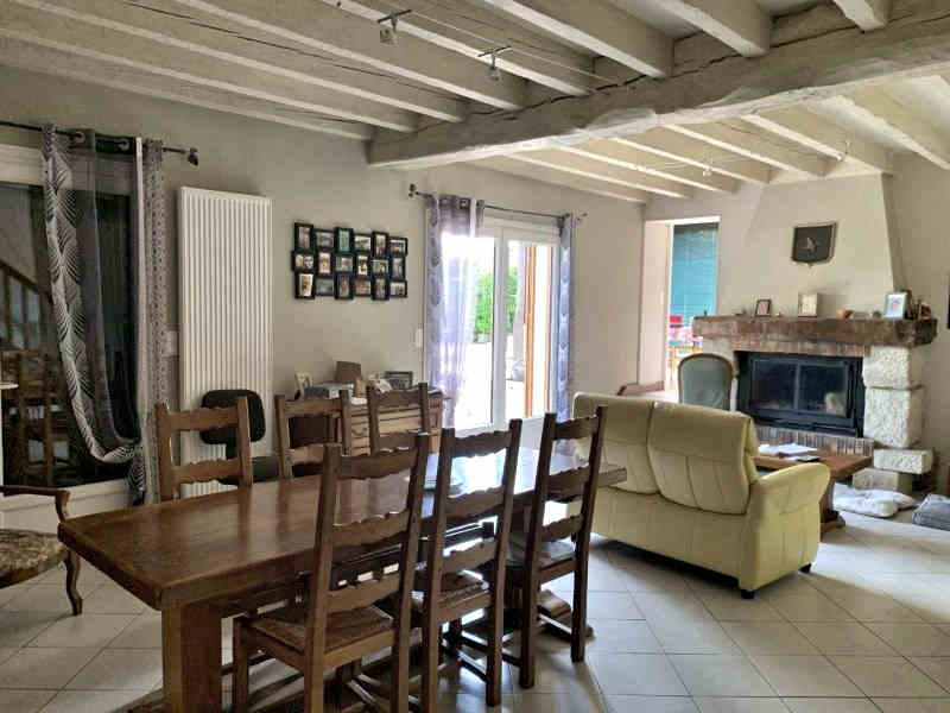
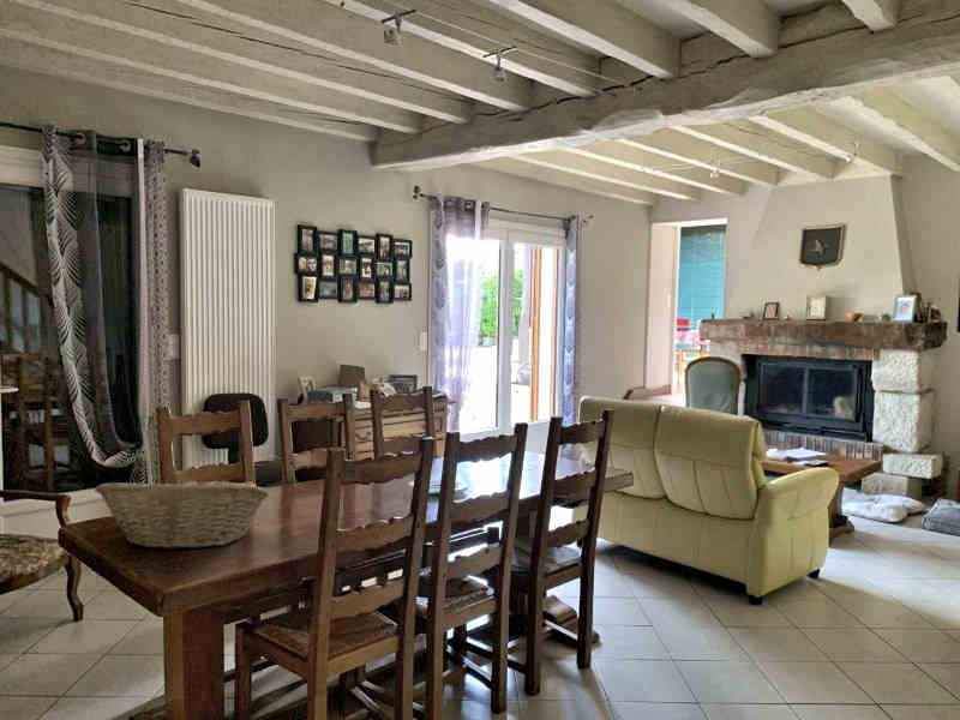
+ fruit basket (185, 503)
